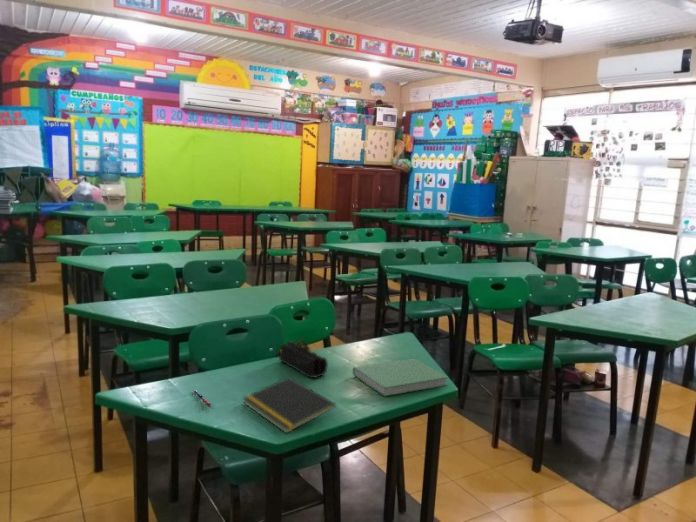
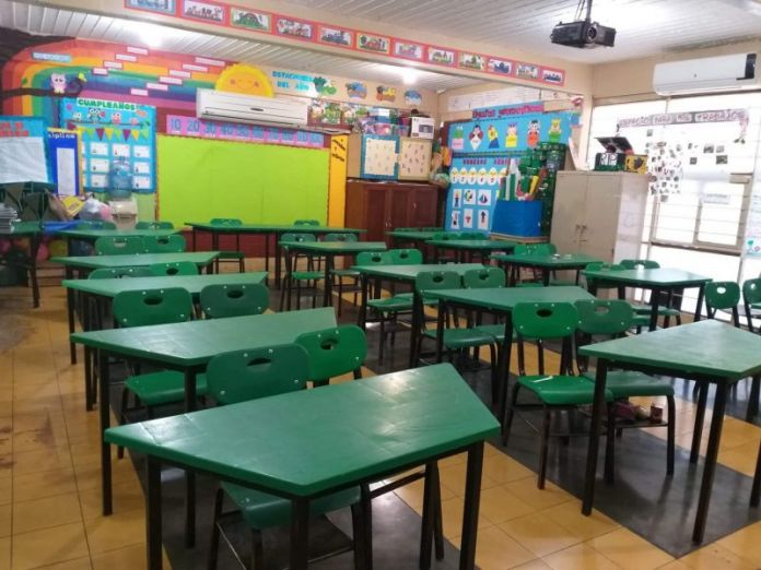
- hardcover book (399, 375)
- pen (201, 397)
- pencil case (303, 353)
- notepad (287, 402)
